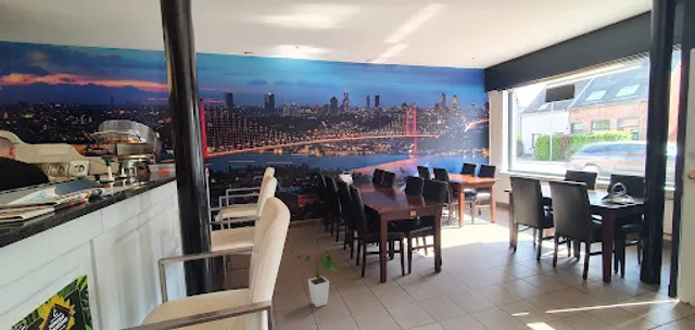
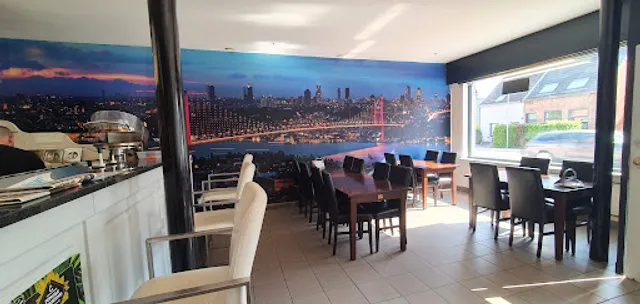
- house plant (315, 276)
